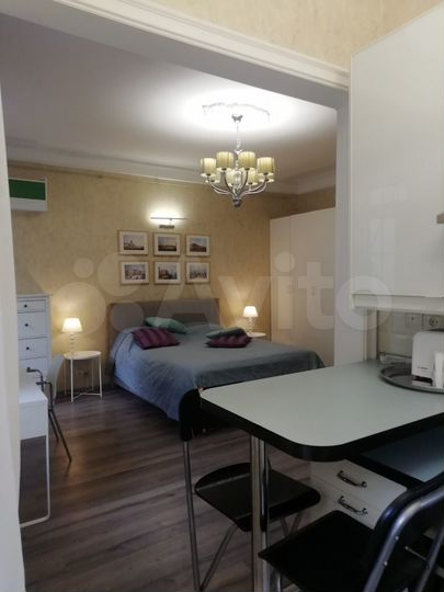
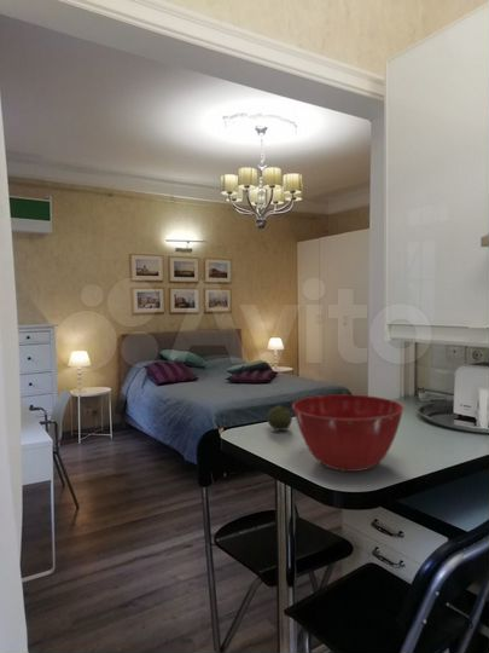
+ mixing bowl (347, 433)
+ fruit (279, 417)
